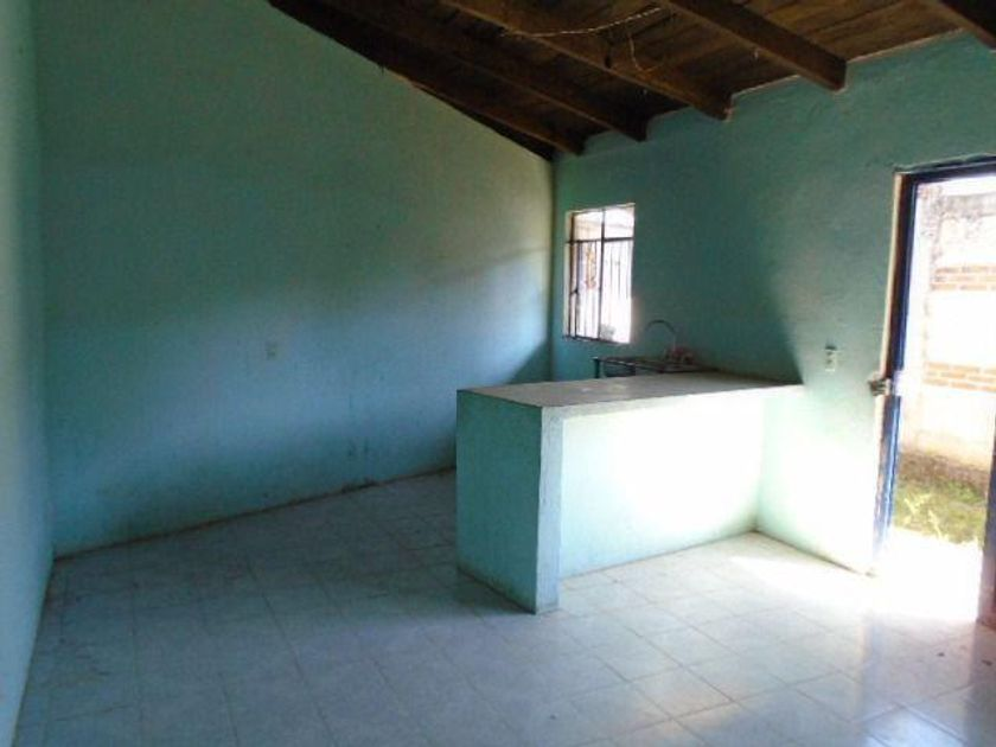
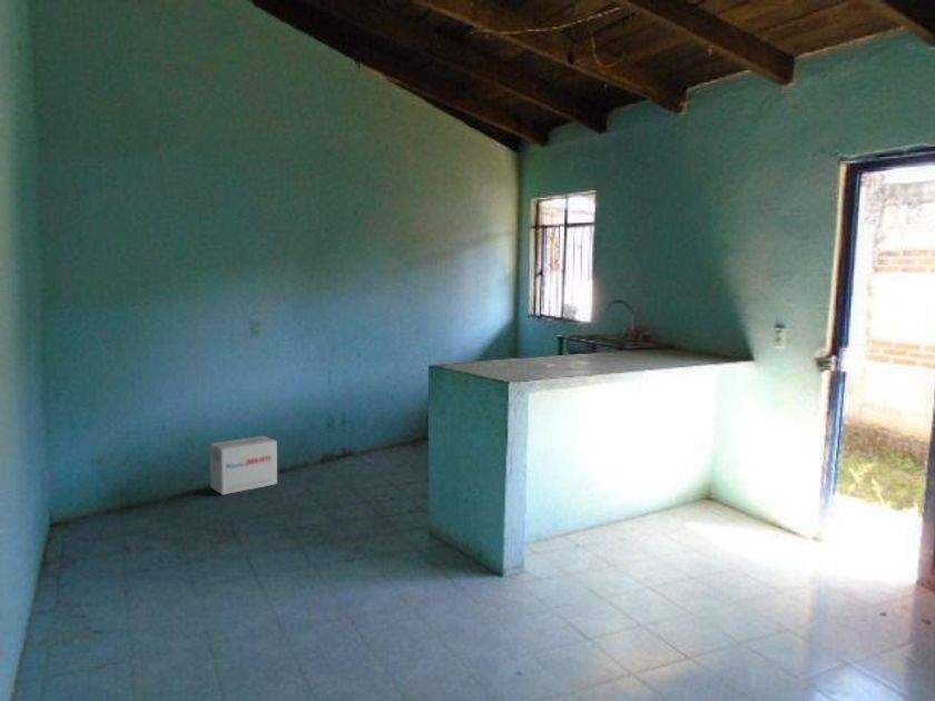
+ cardboard box (244, 464)
